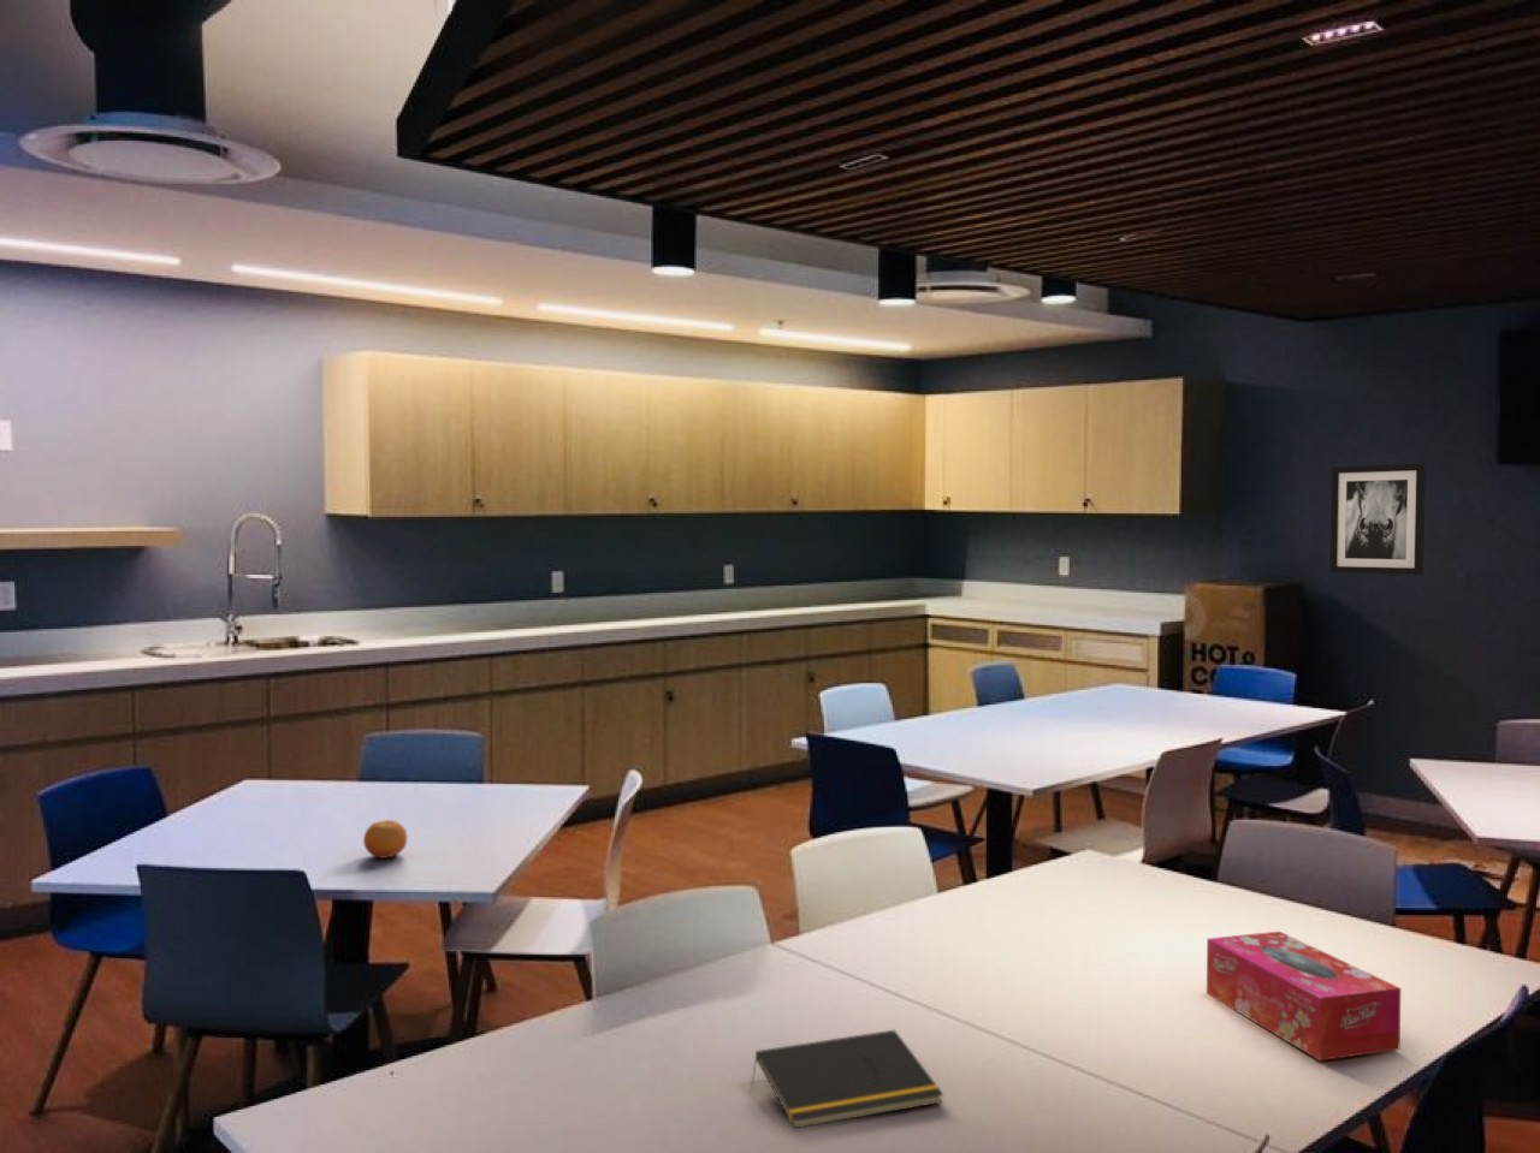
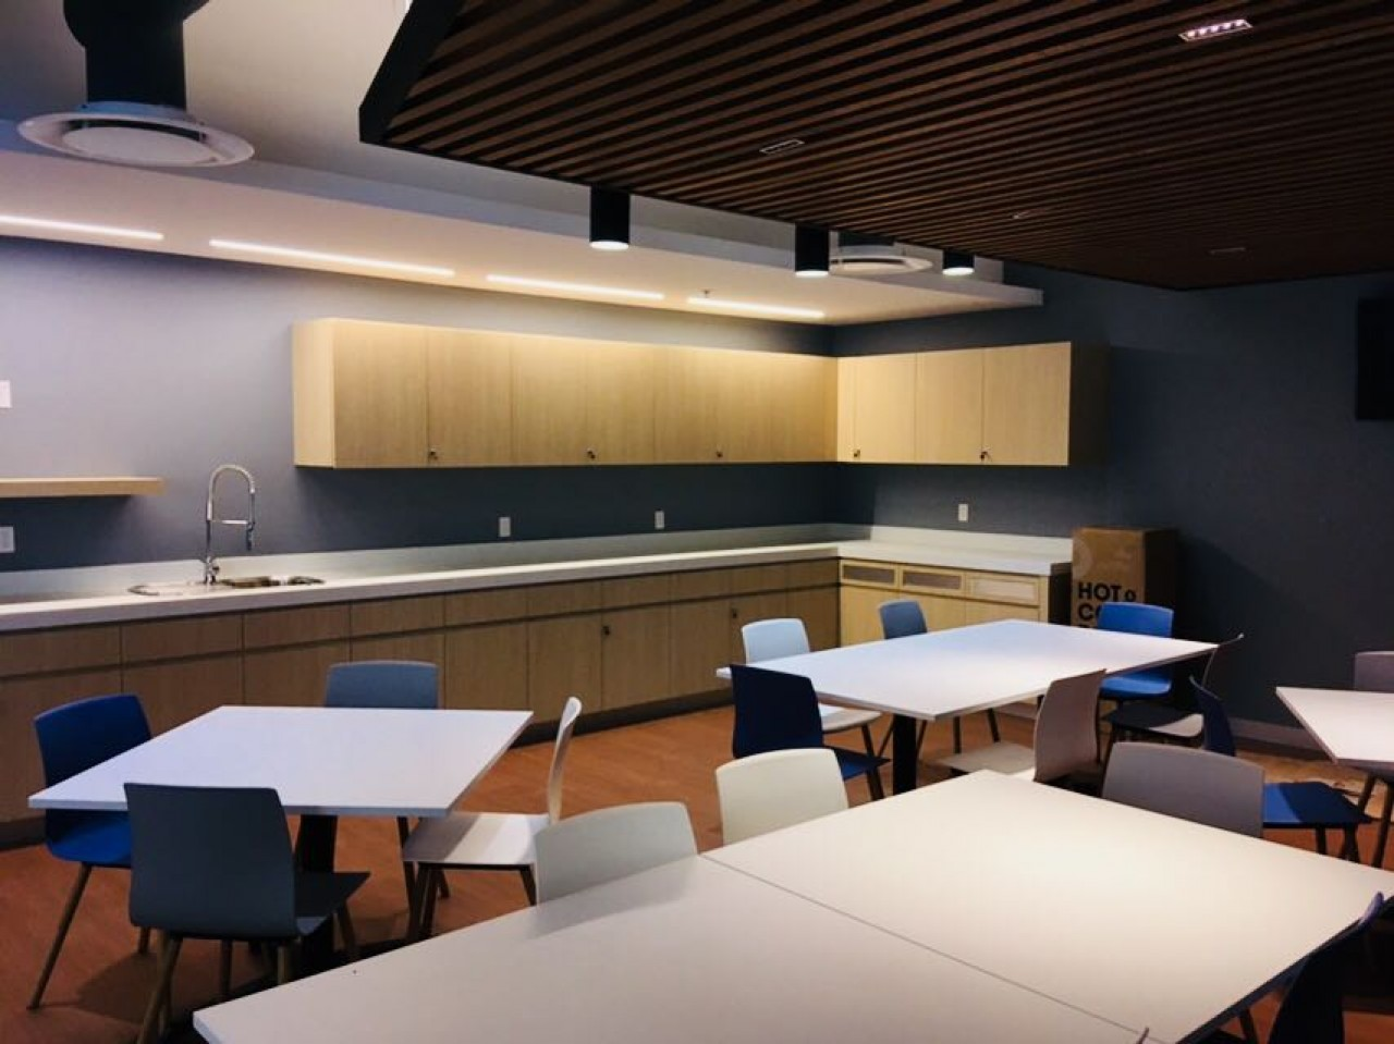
- fruit (385, 838)
- tissue box (1296, 991)
- notepad (847, 1075)
- wall art (1376, 520)
